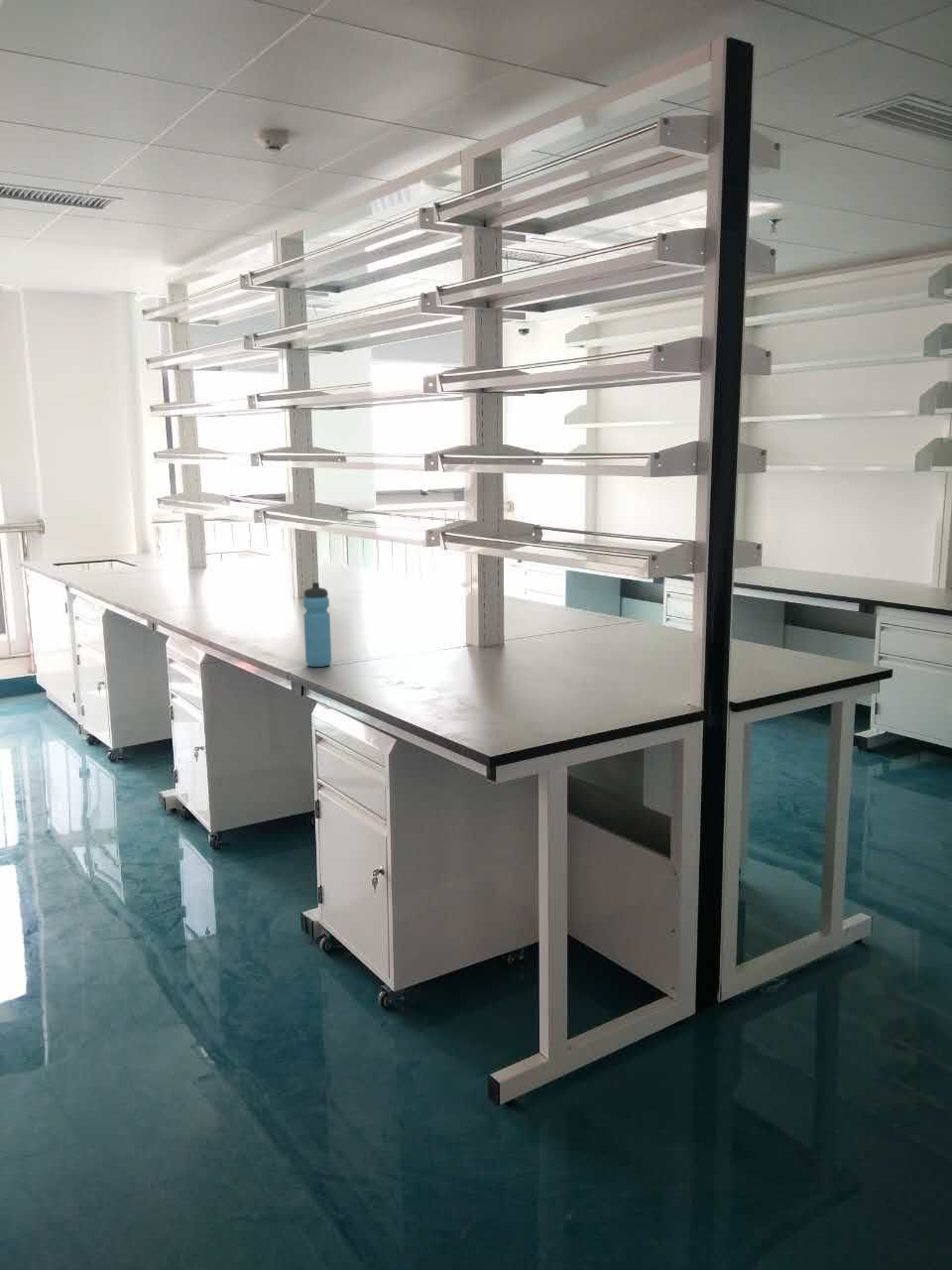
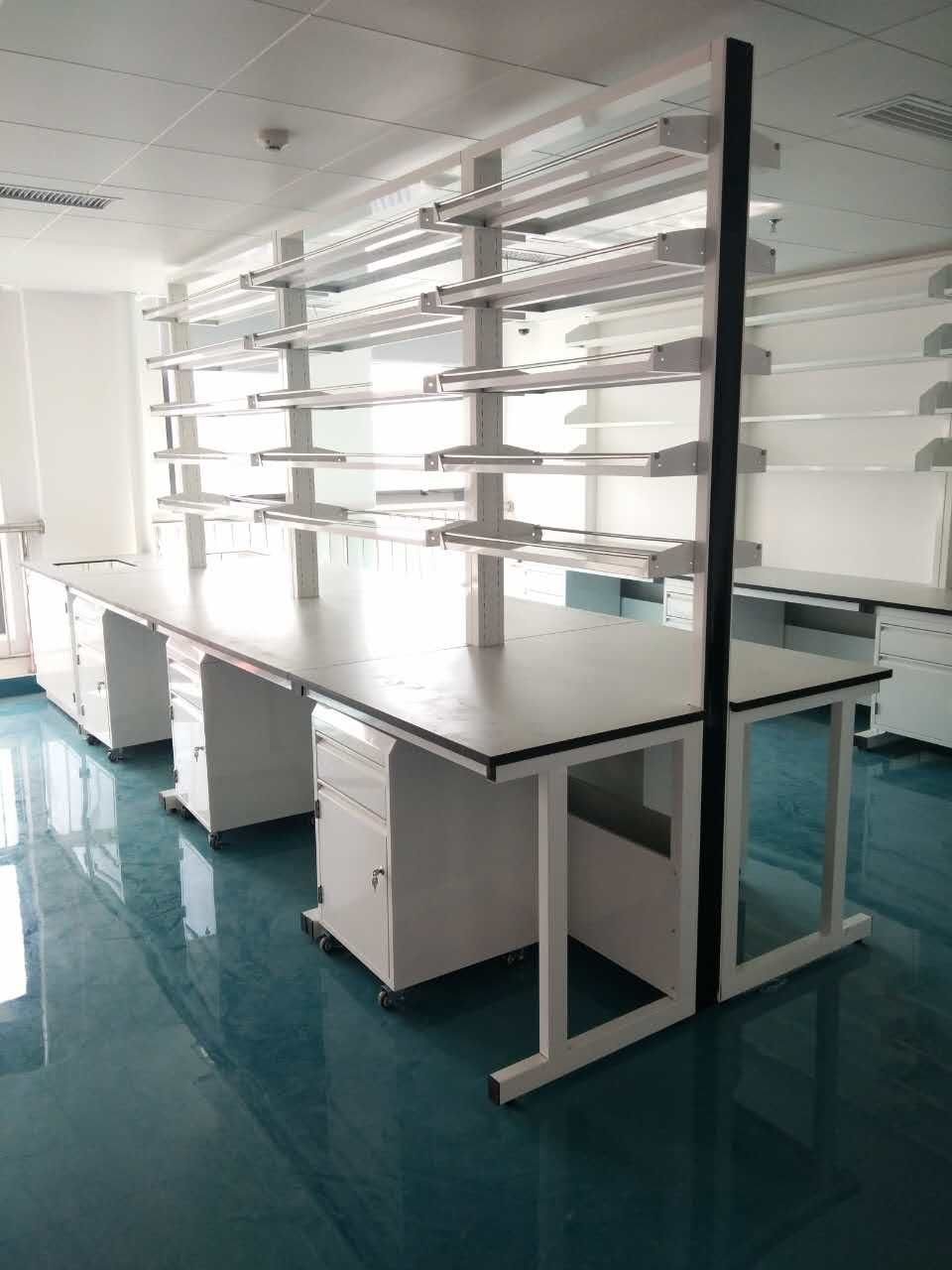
- water bottle (316, 623)
